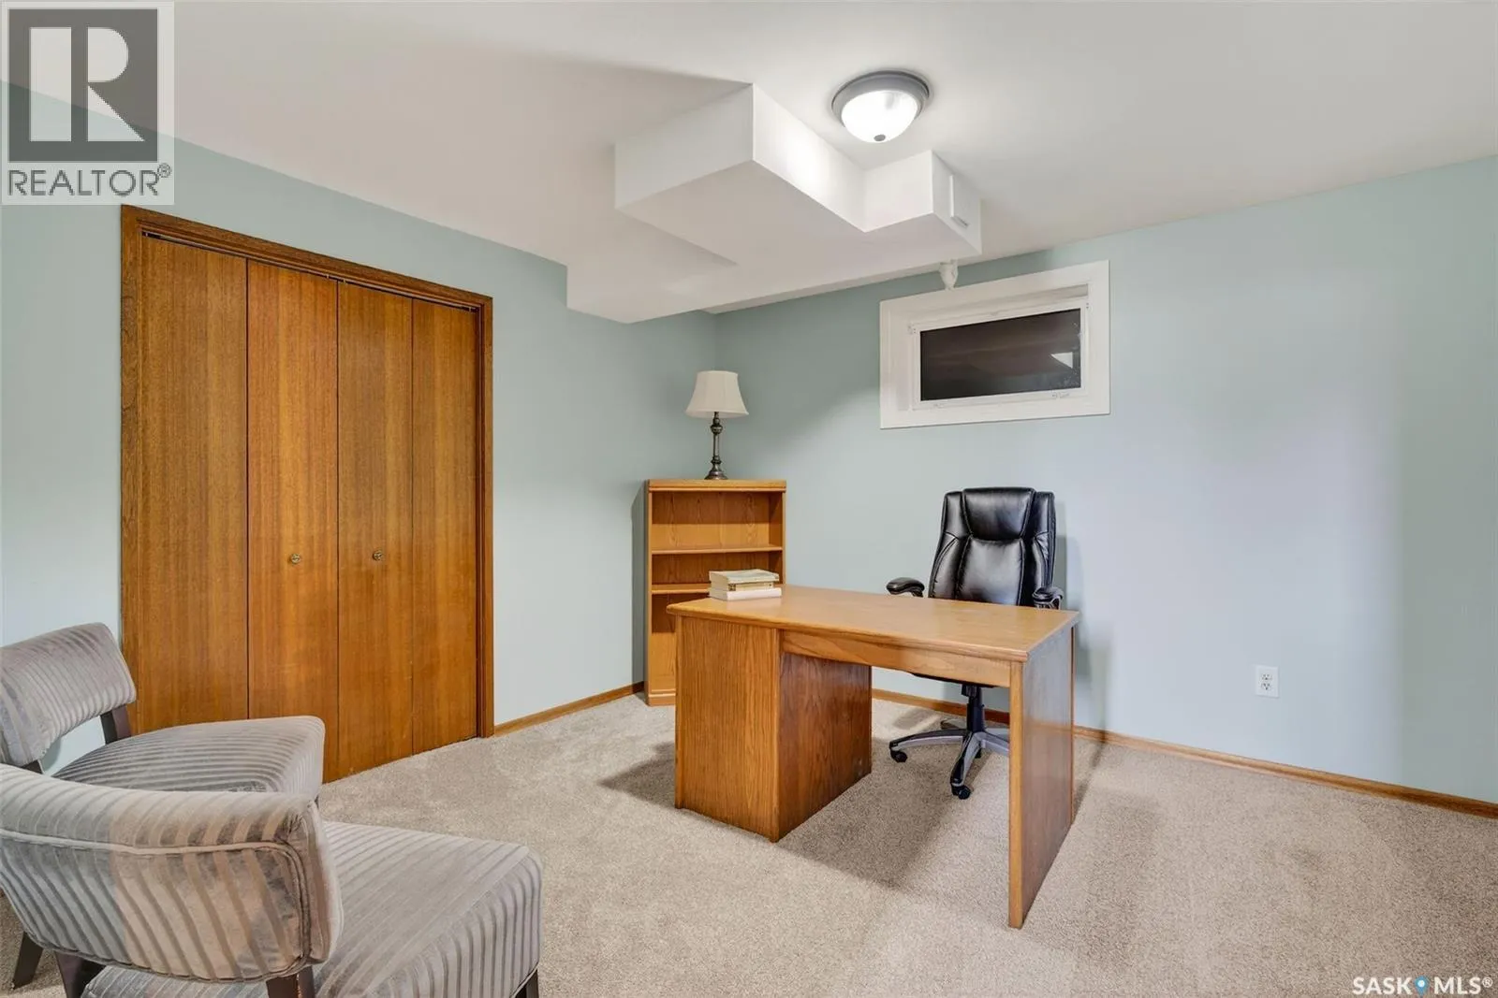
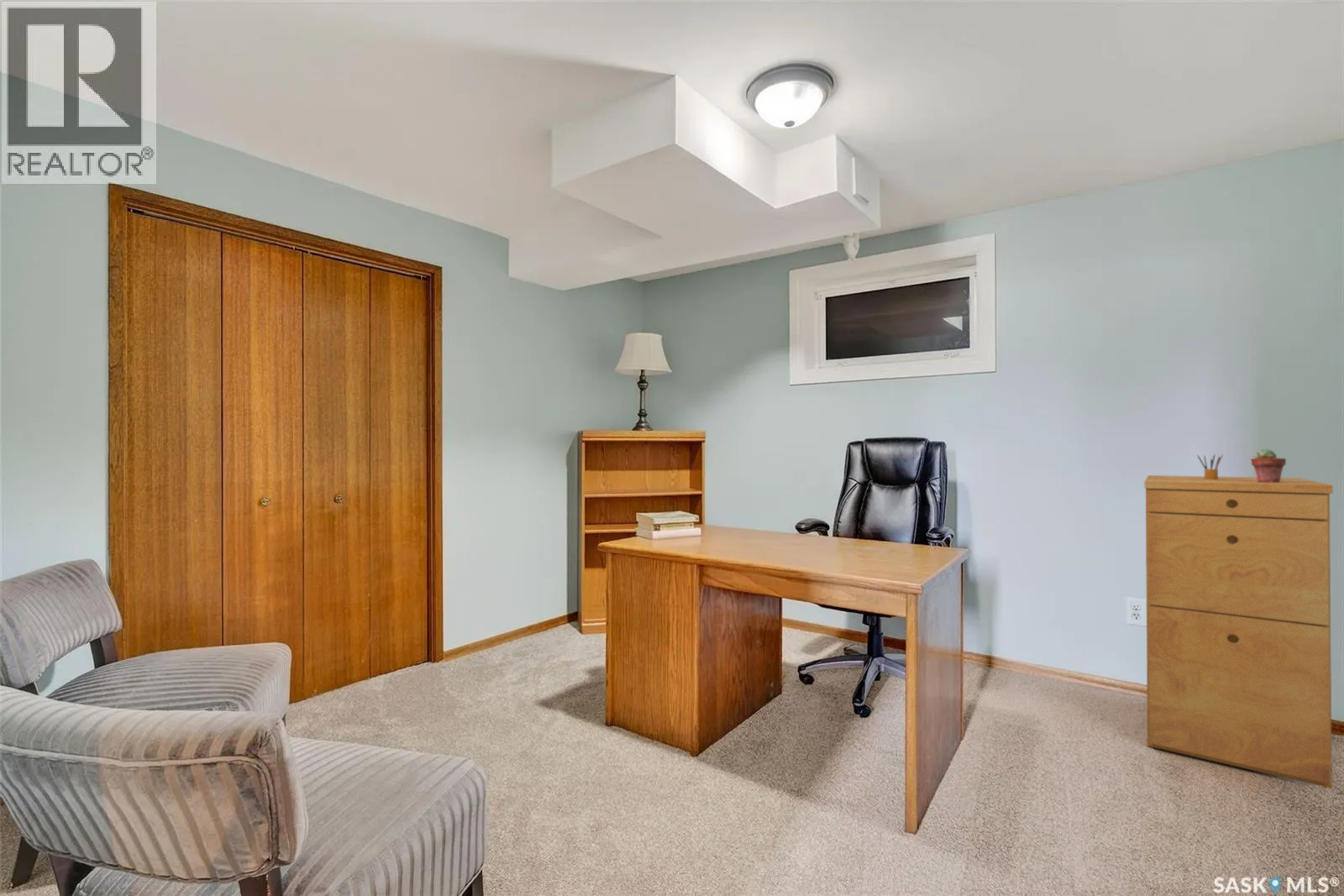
+ pencil box (1210, 466)
+ potted succulent (1268, 464)
+ filing cabinet (1226, 608)
